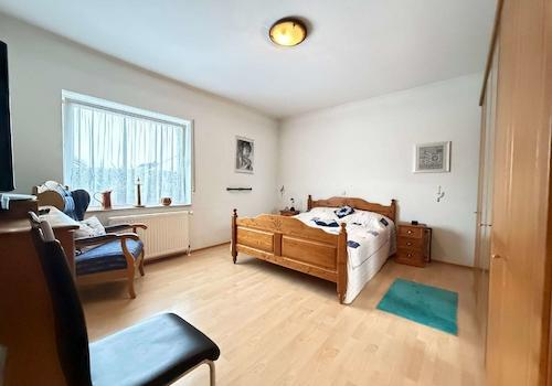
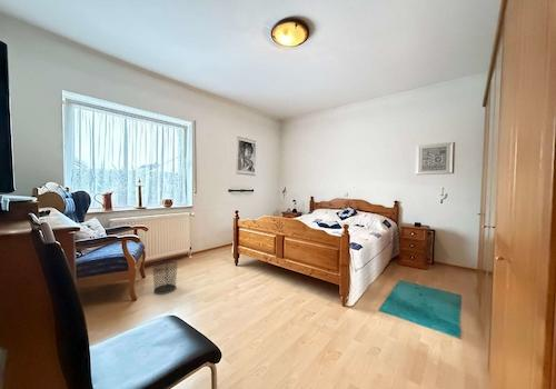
+ waste bin (165, 276)
